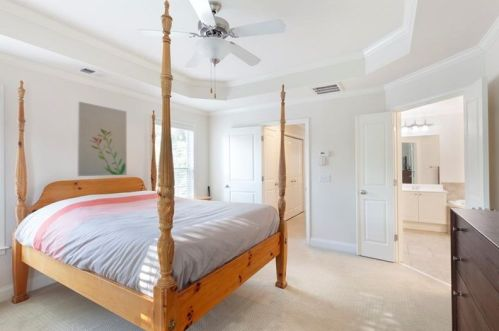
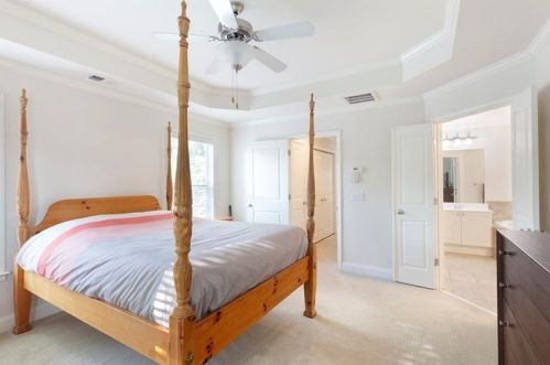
- wall art (103, 141)
